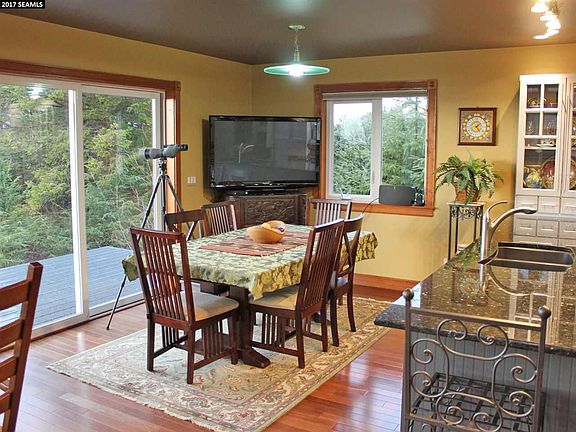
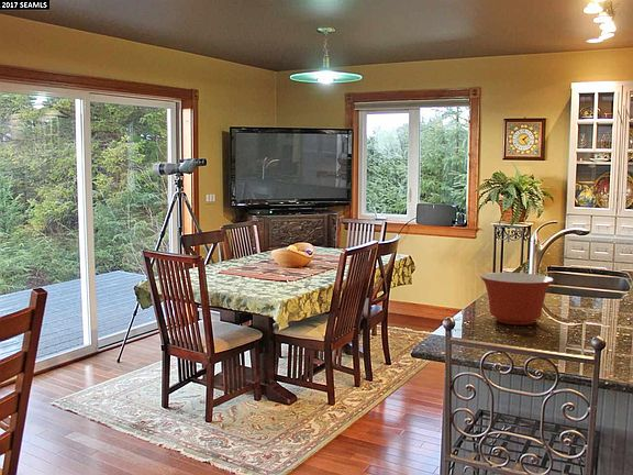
+ mixing bowl (515, 299)
